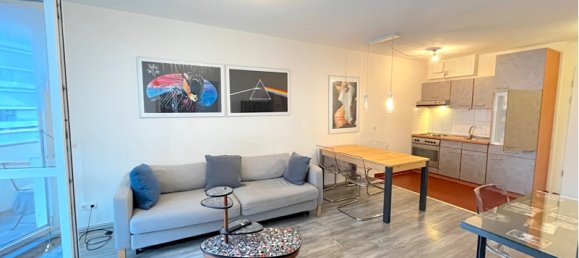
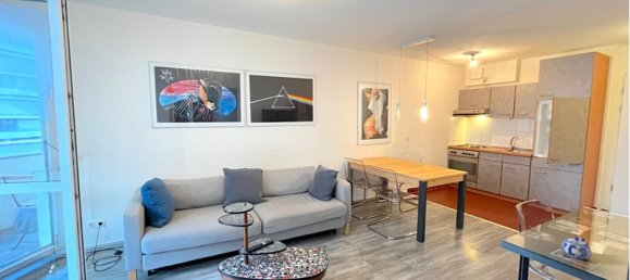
+ teapot (577, 245)
